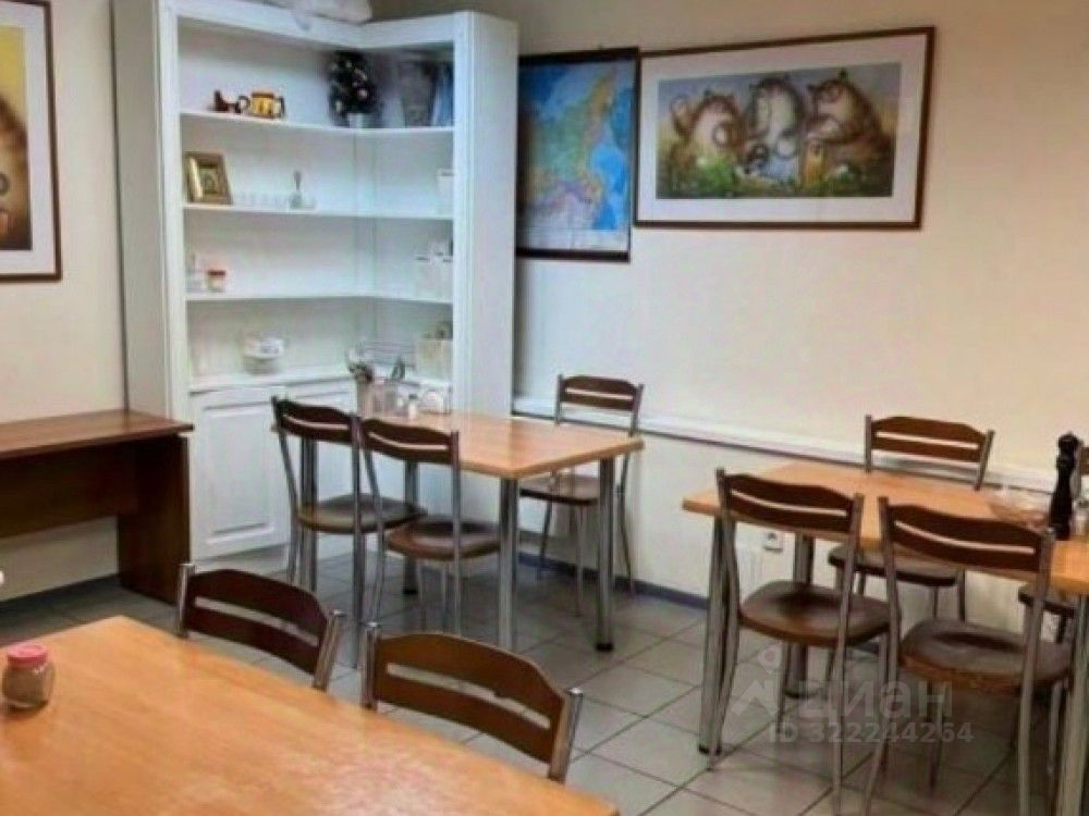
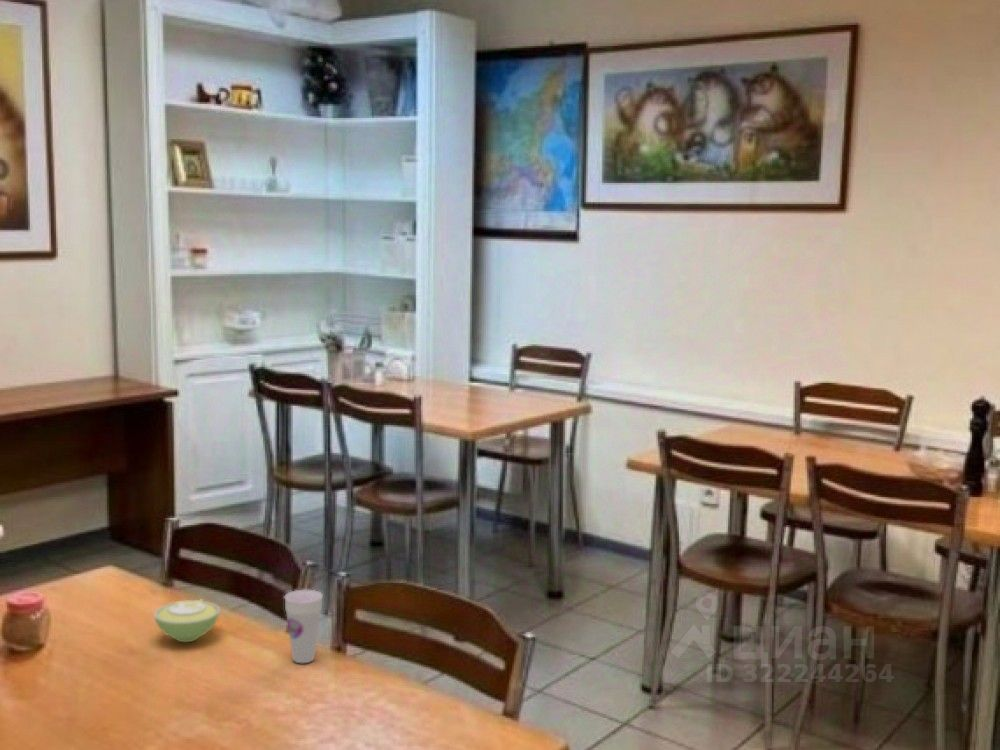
+ sugar bowl (187, 620)
+ cup (303, 627)
